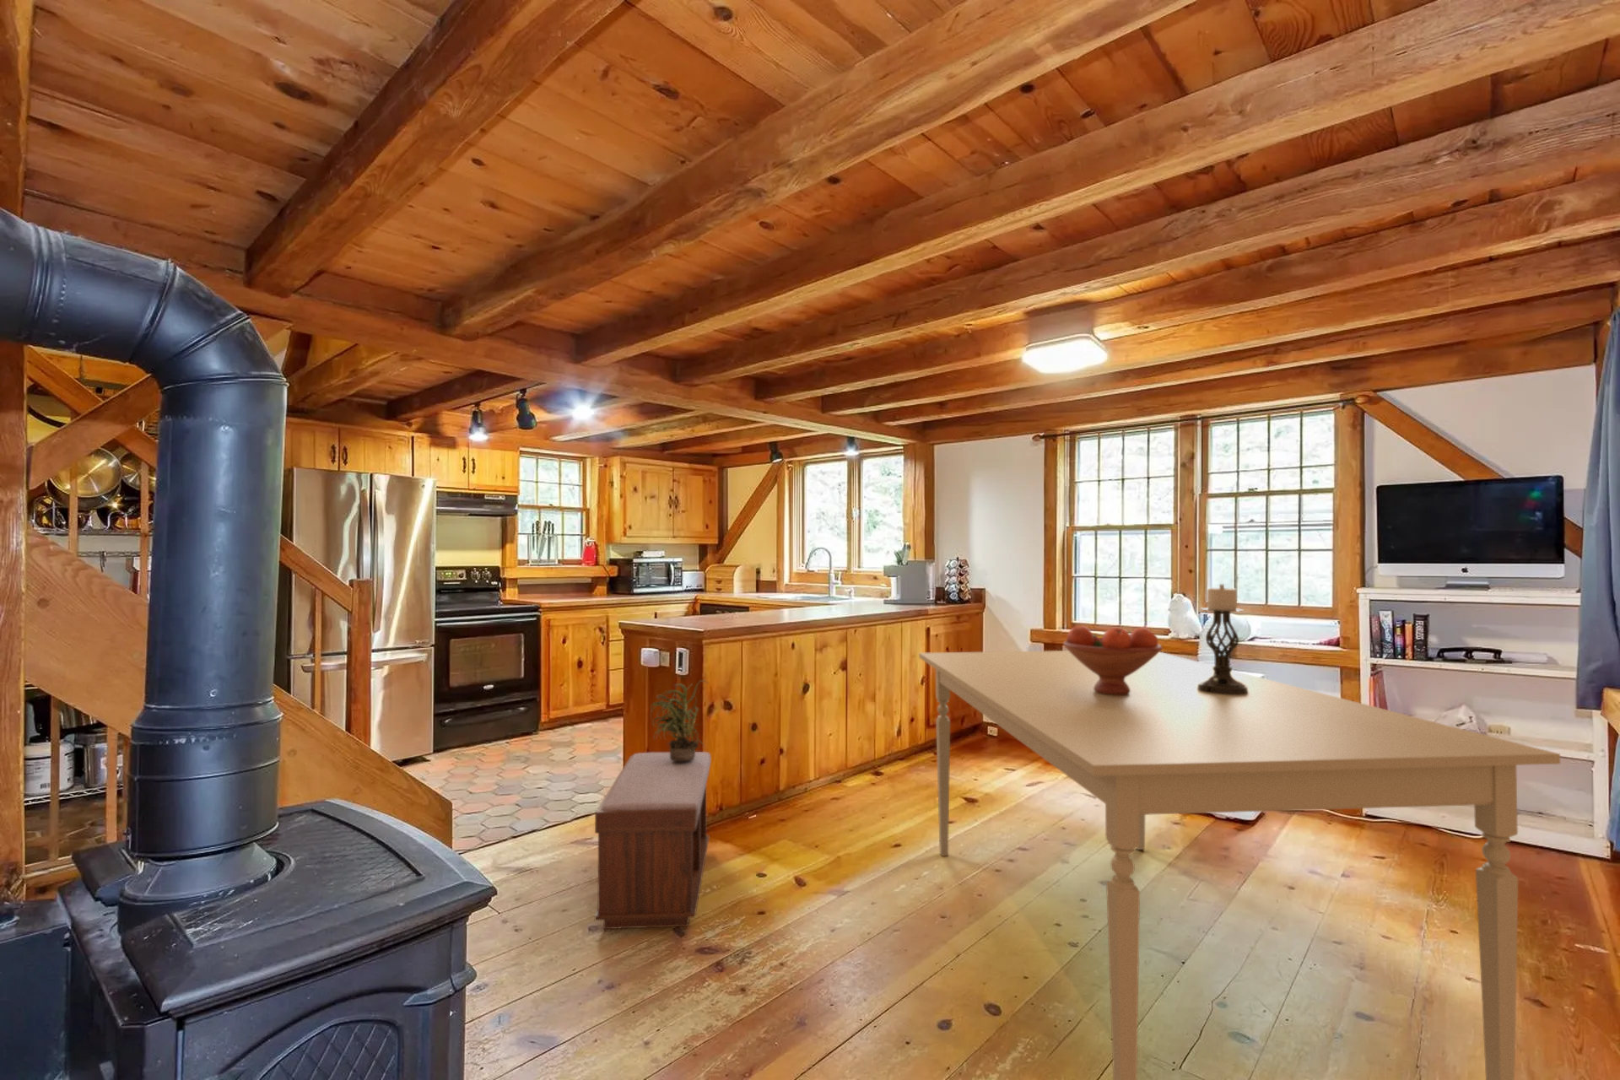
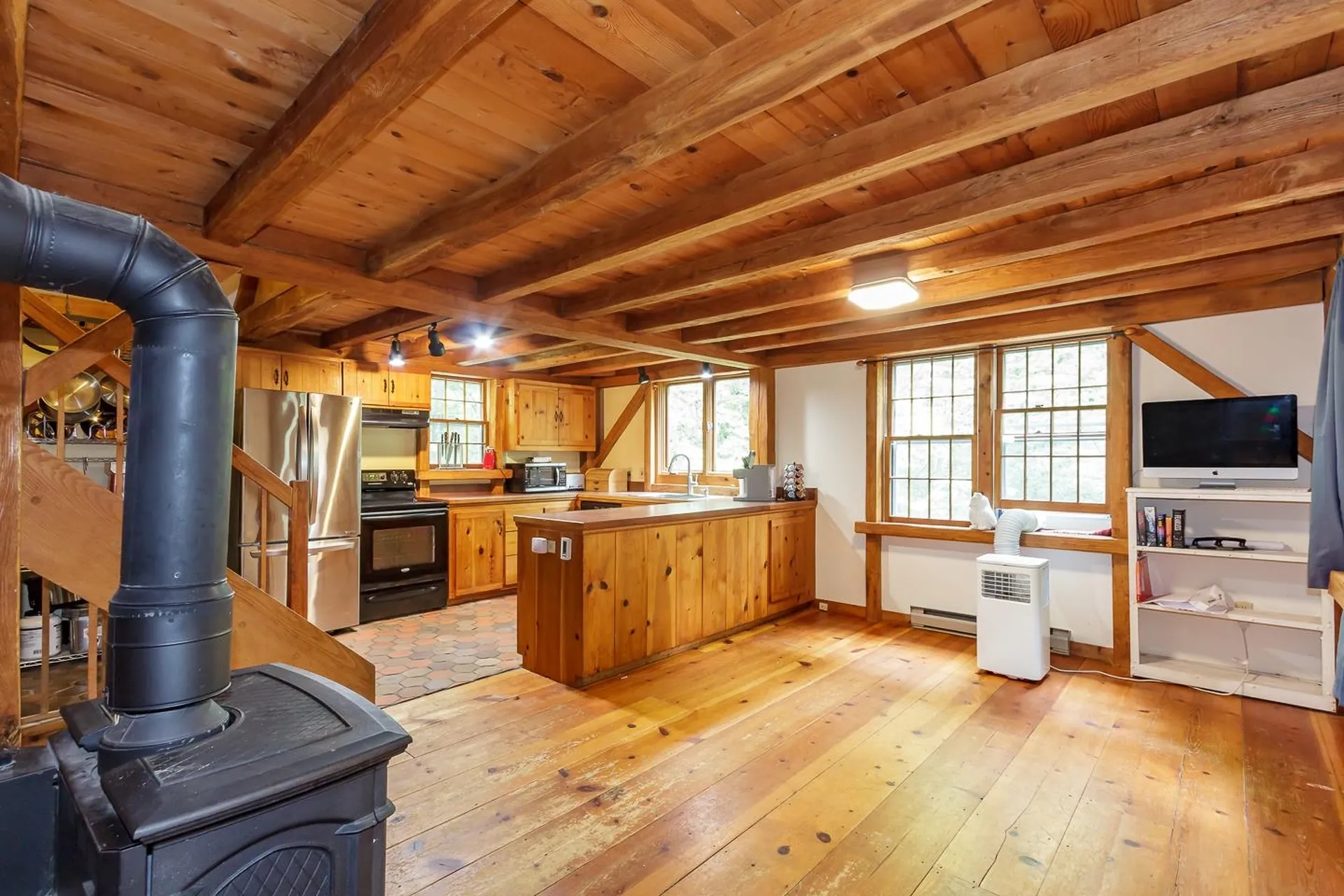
- dining table (1132, 817)
- bench (659, 829)
- potted plant (676, 720)
- fruit bowl (1111, 657)
- candle holder (1222, 636)
